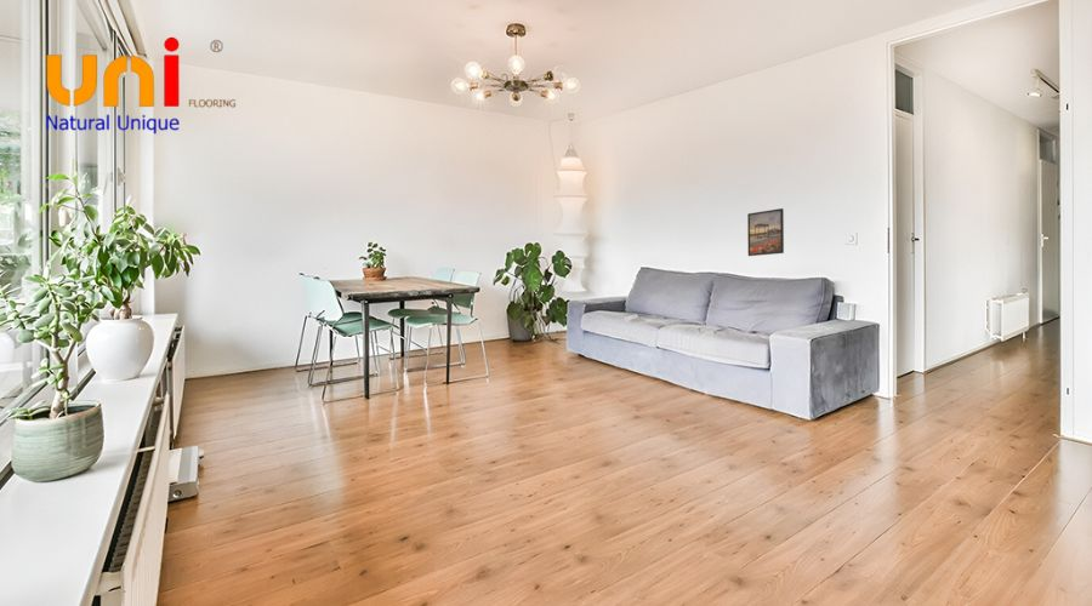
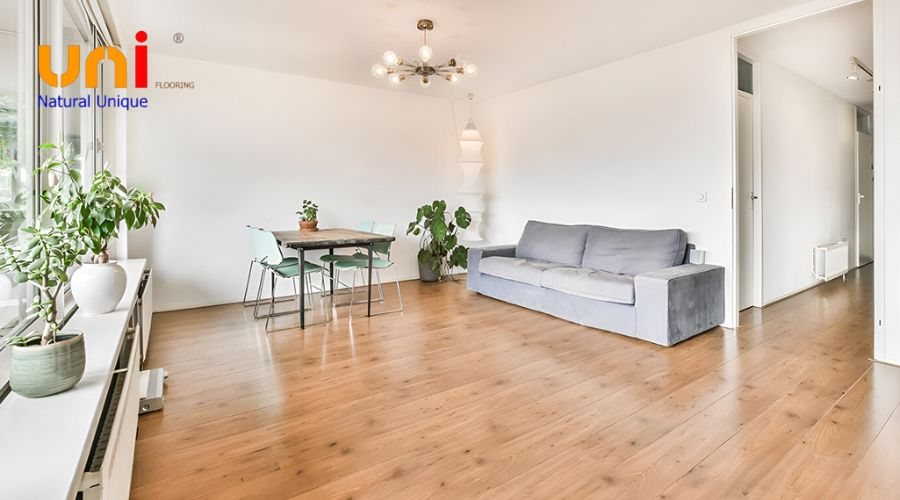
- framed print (764, 233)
